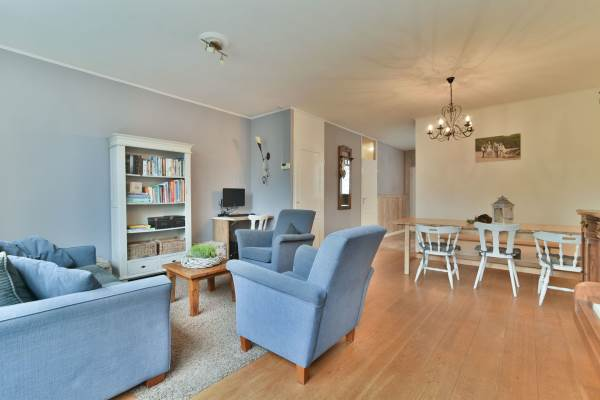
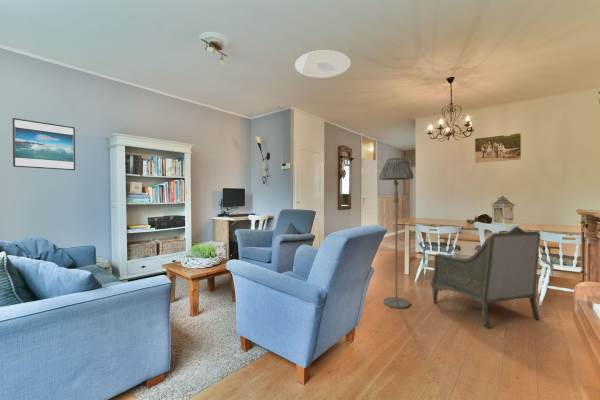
+ ceiling light (322, 62)
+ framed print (45, 145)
+ armchair (482, 266)
+ floor lamp (396, 231)
